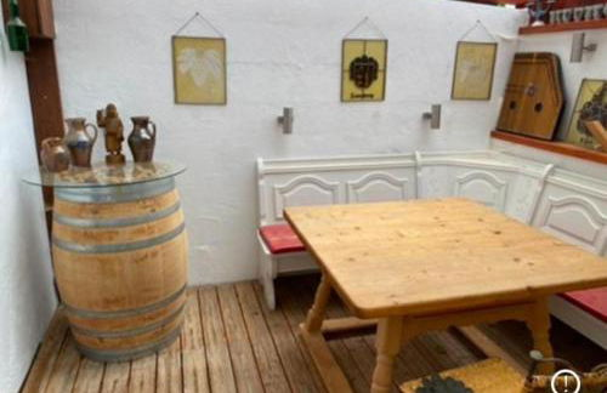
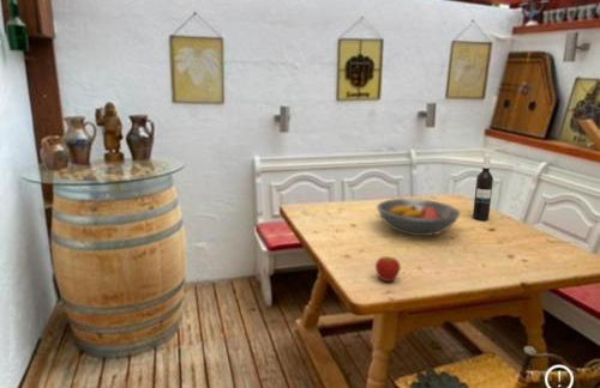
+ wine bottle (484, 186)
+ fruit bowl (416, 216)
+ apple (388, 268)
